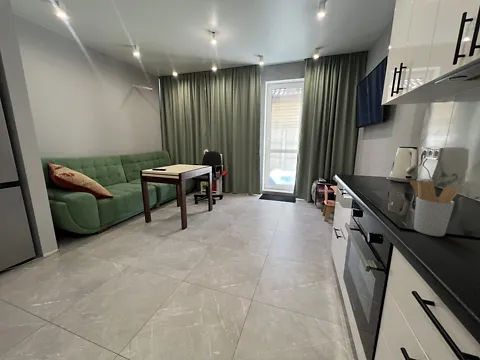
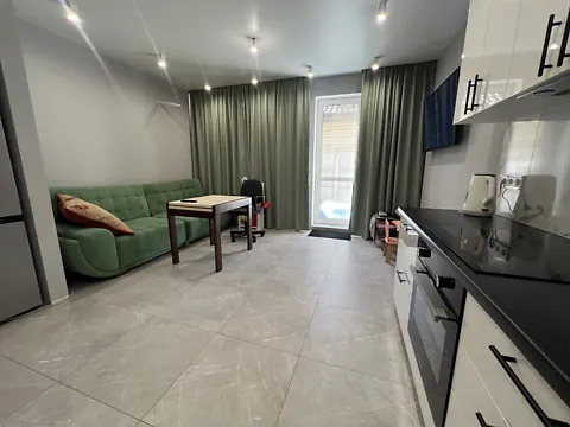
- utensil holder (427, 205)
